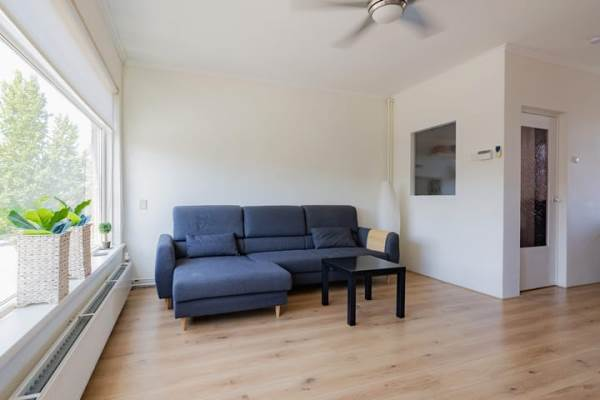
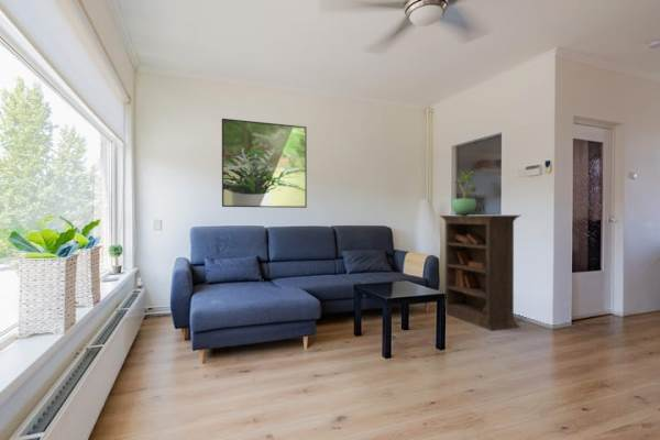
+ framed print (265, 165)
+ bookcase (476, 266)
+ potted plant (463, 193)
